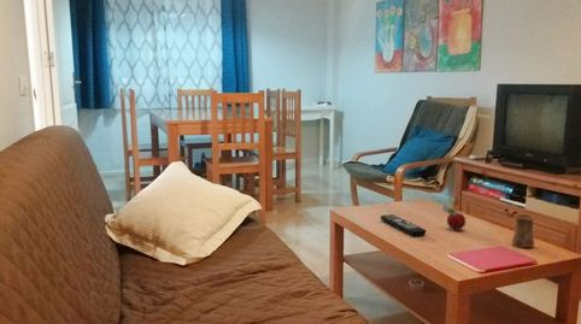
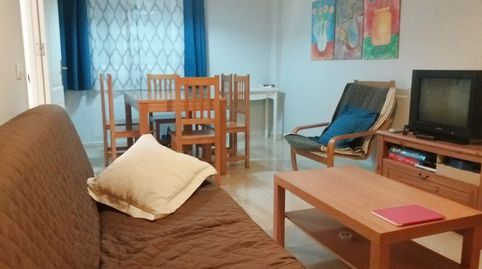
- remote control (401, 224)
- cup (523, 230)
- fruit (454, 217)
